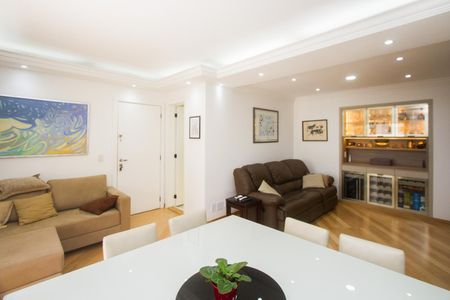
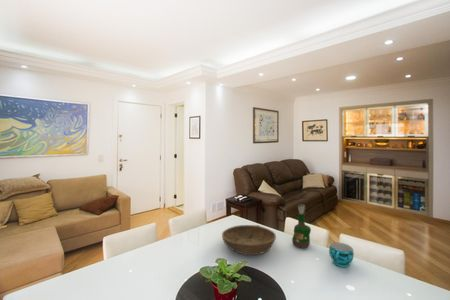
+ bowl (248, 240)
+ grog bottle (301, 224)
+ cup (341, 255)
